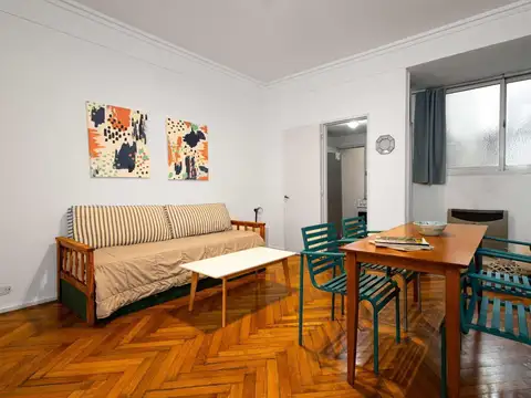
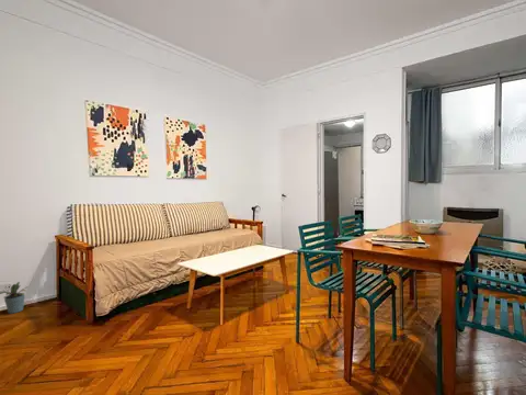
+ potted plant (14, 296)
